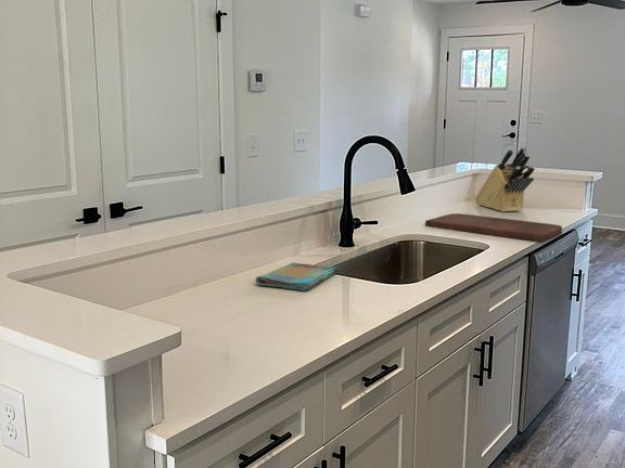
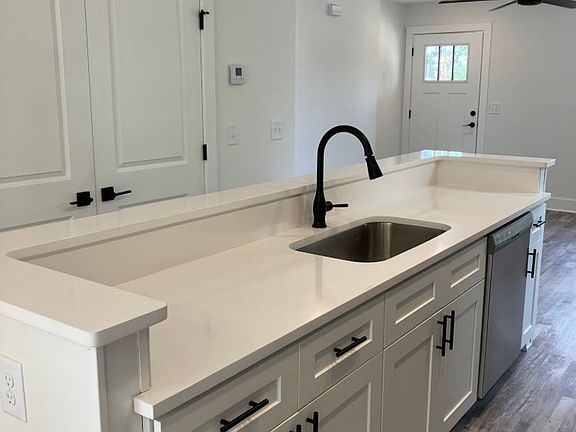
- knife block (505, 177)
- dish towel (297, 274)
- cutting board (494, 225)
